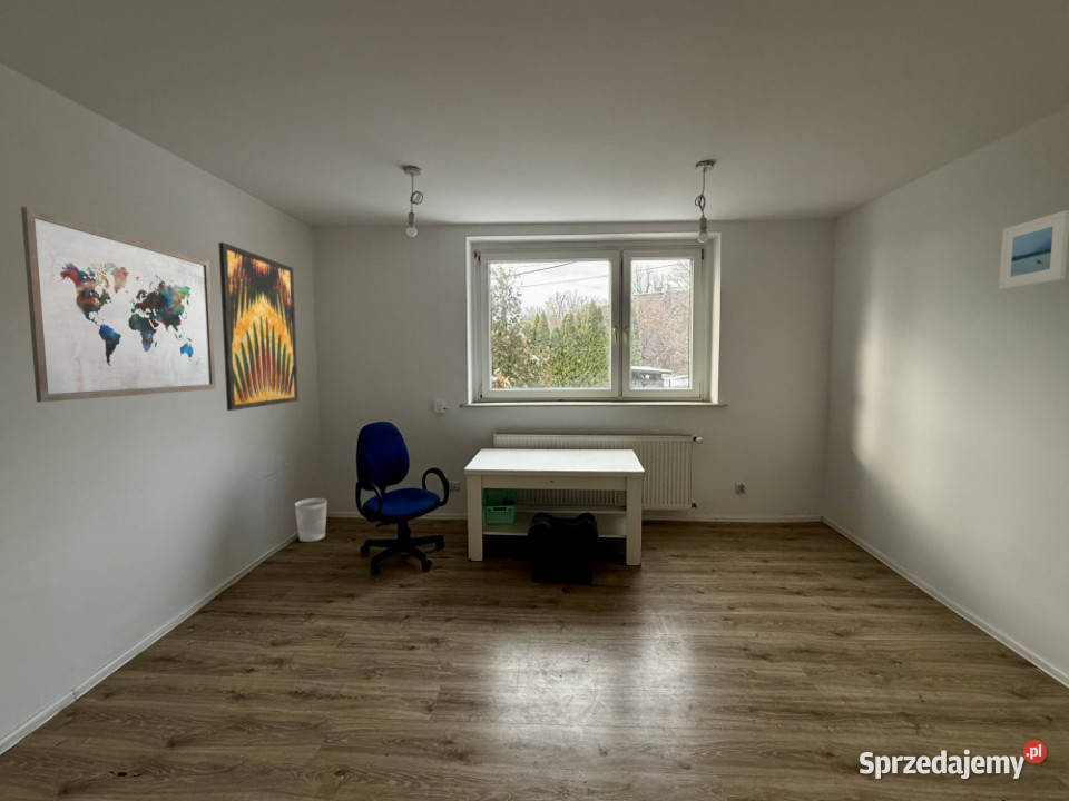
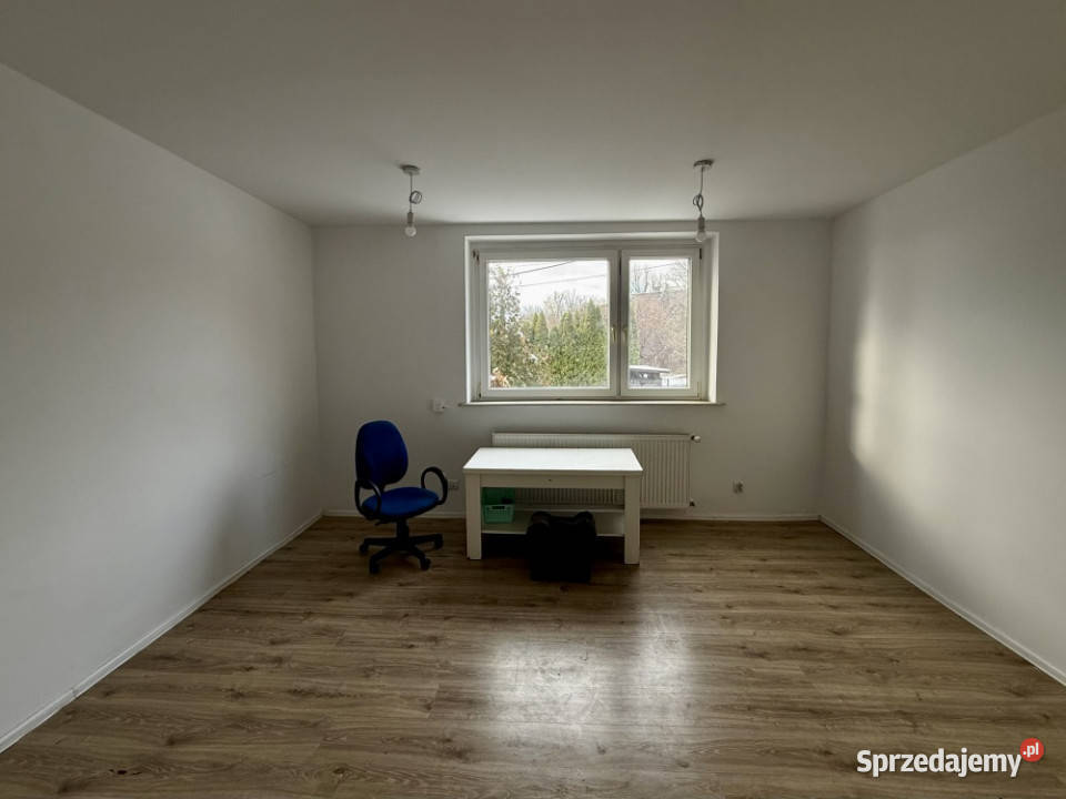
- wall art (263, 332)
- wastebasket (312, 520)
- wall art (139, 317)
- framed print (1031, 253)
